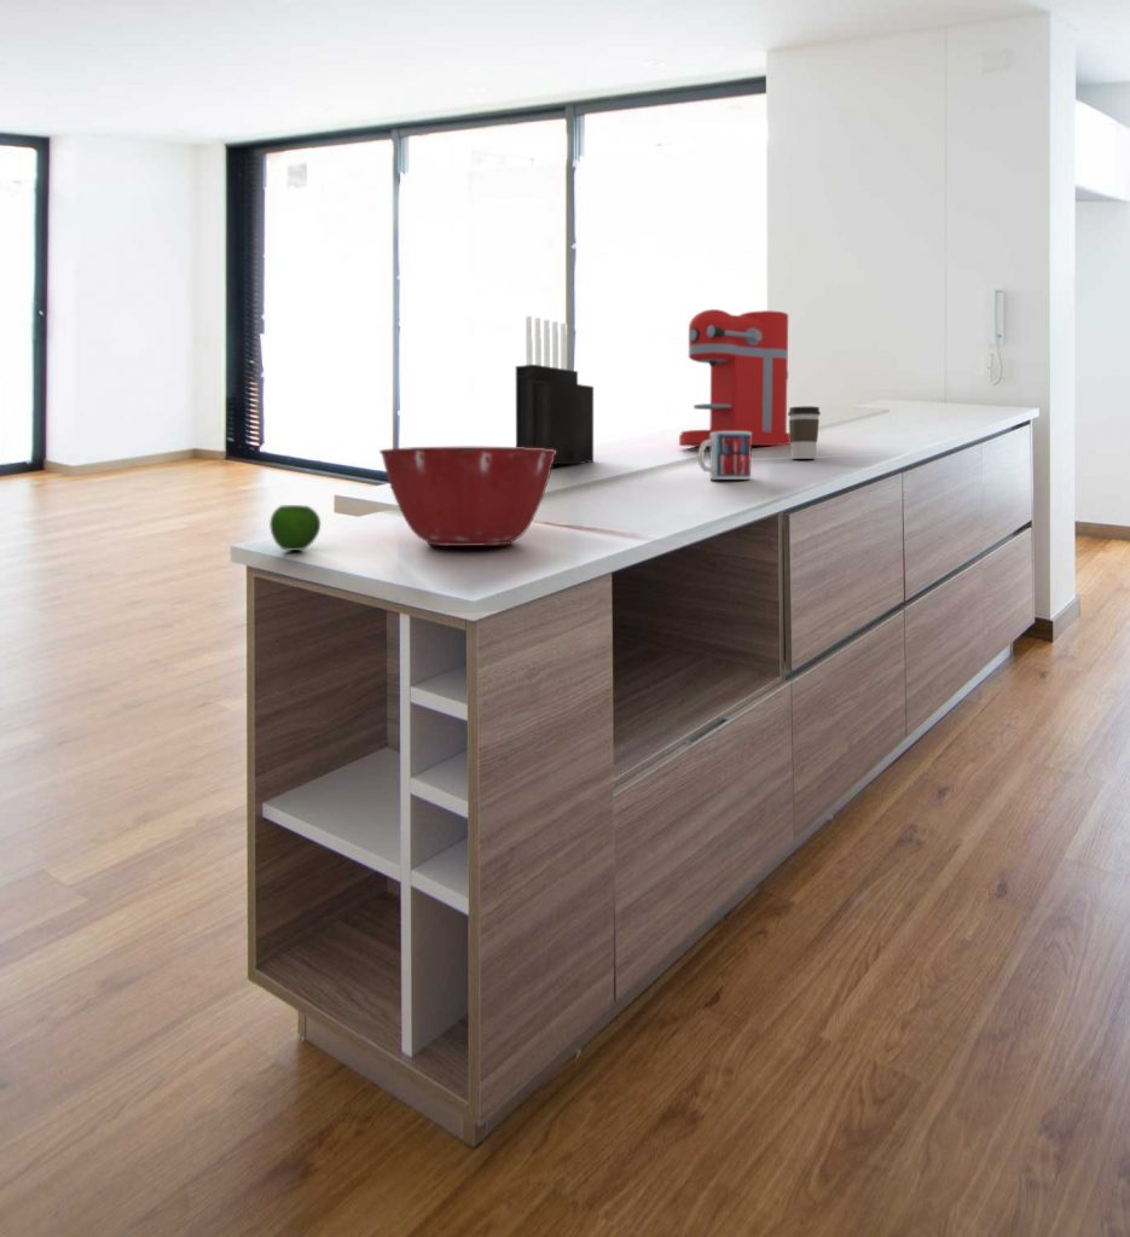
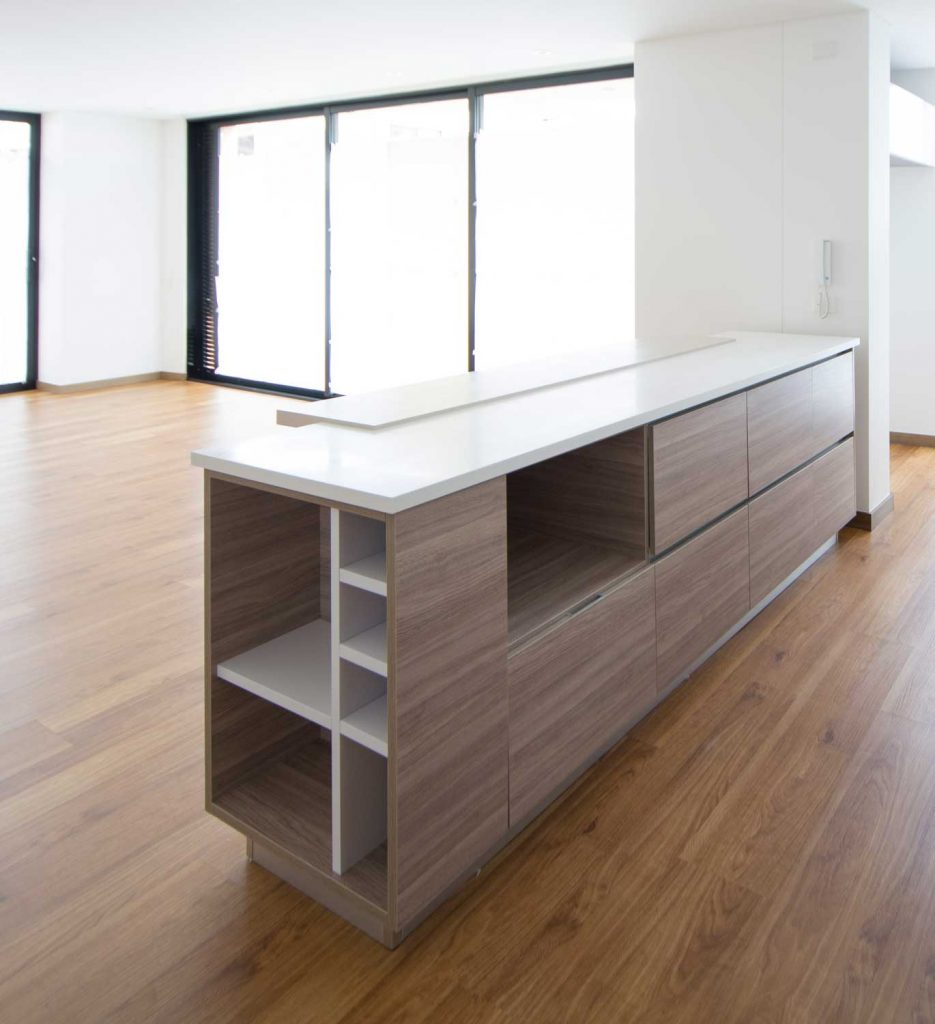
- knife block (558, 391)
- mug (725, 455)
- coffee maker (736, 378)
- coffee cup (804, 432)
- apple (295, 527)
- mixing bowl (469, 498)
